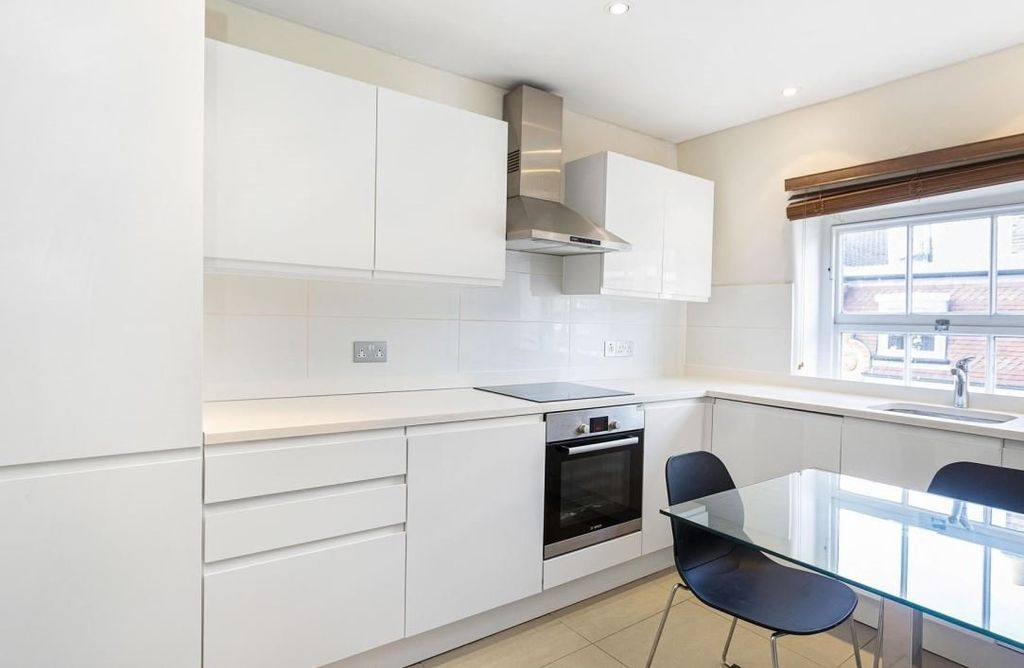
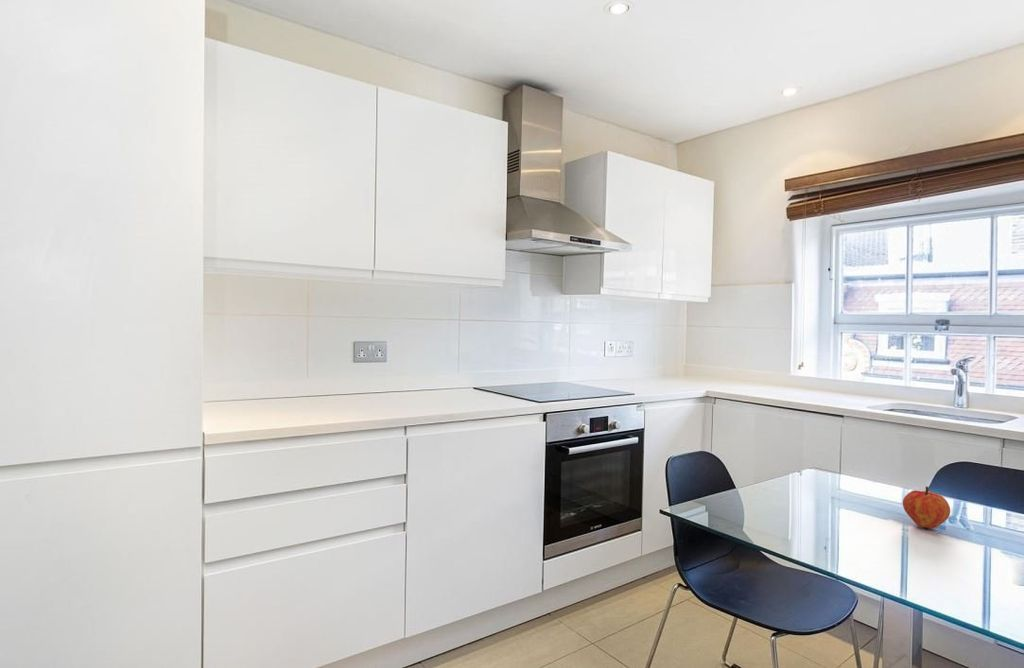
+ fruit (925, 507)
